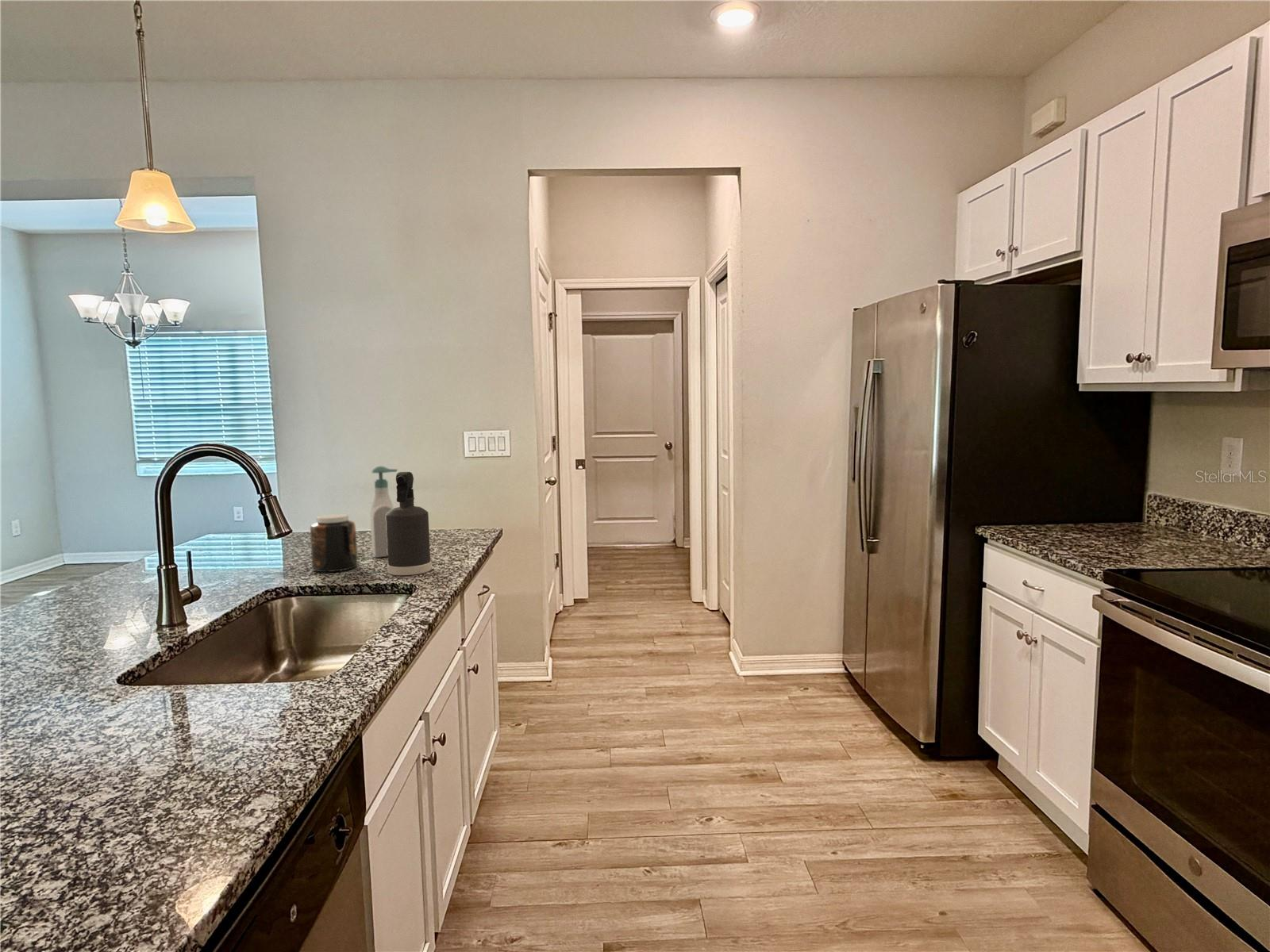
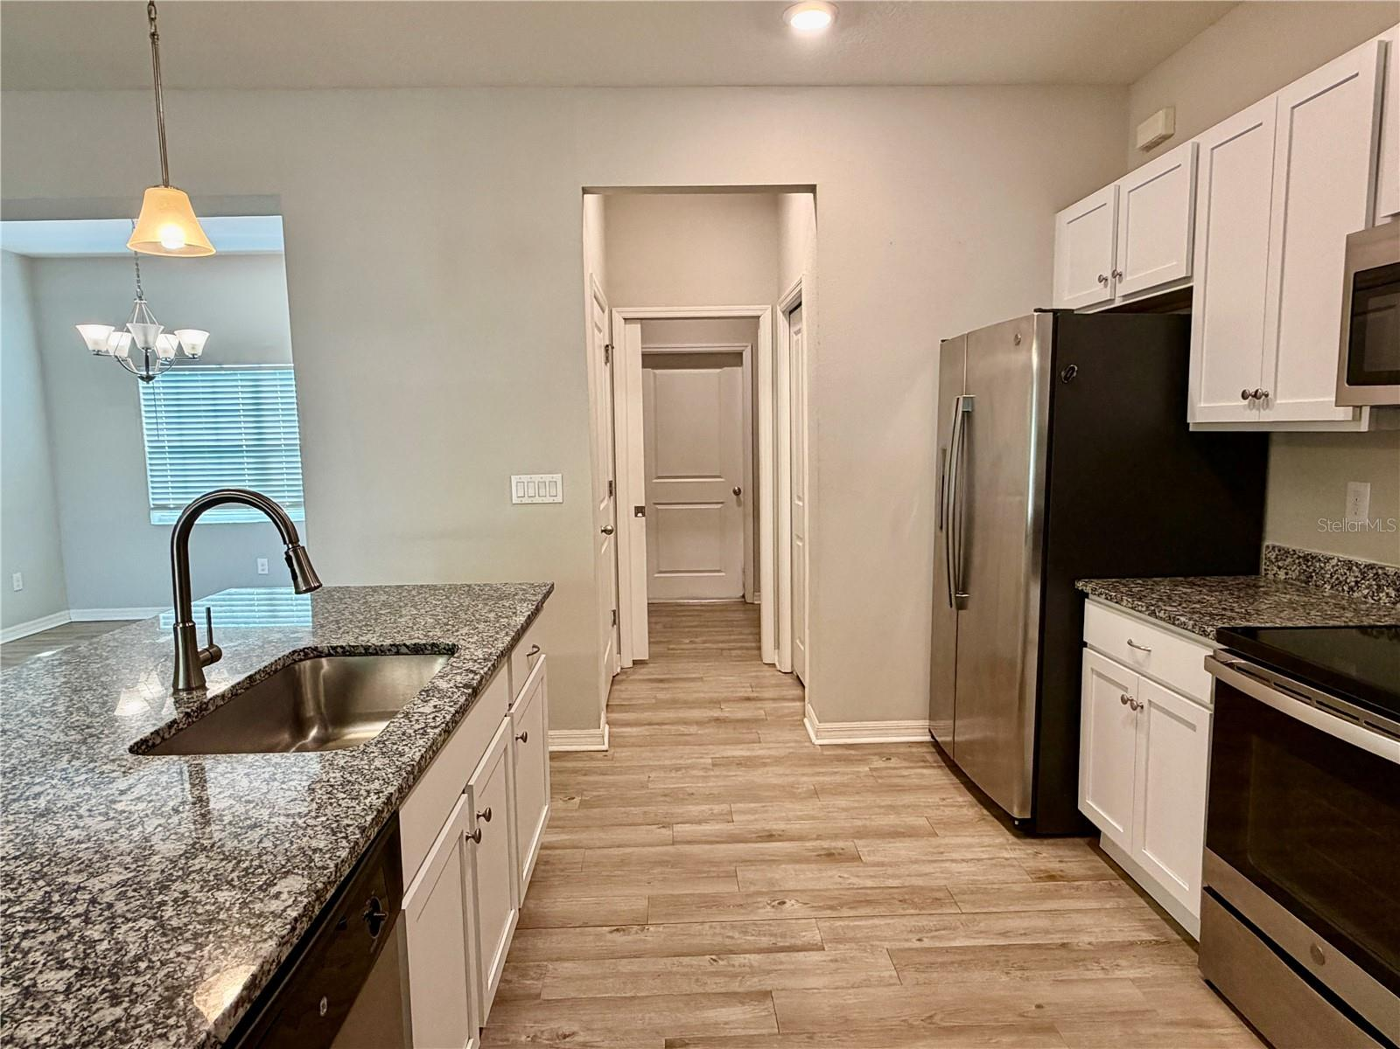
- jar (333, 542)
- spray bottle (406, 521)
- soap bottle (385, 509)
